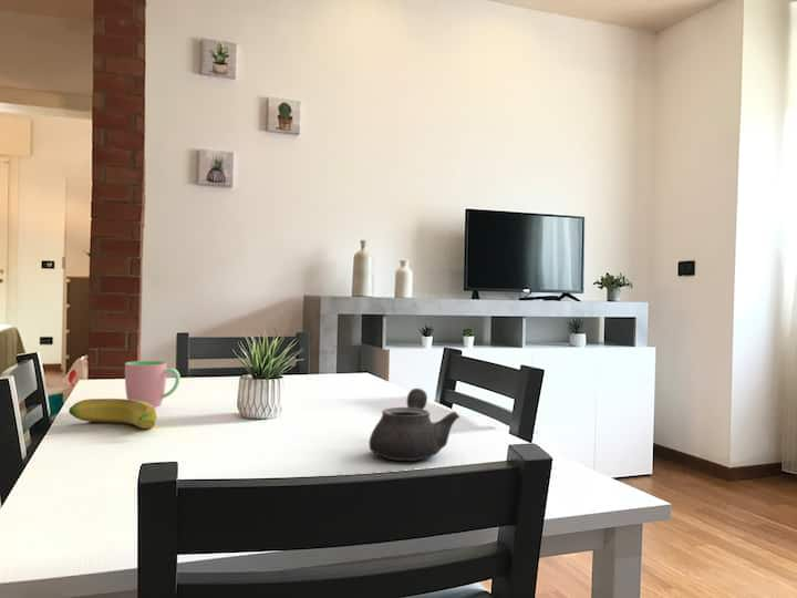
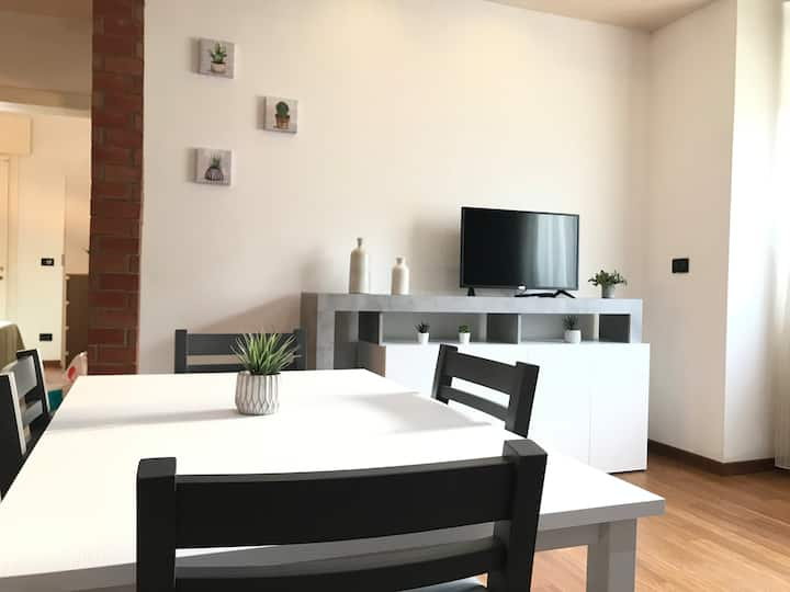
- banana (114, 415)
- teapot (414, 422)
- cup (152, 384)
